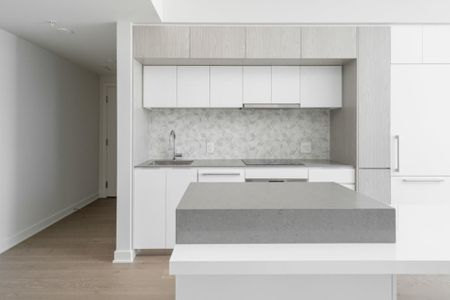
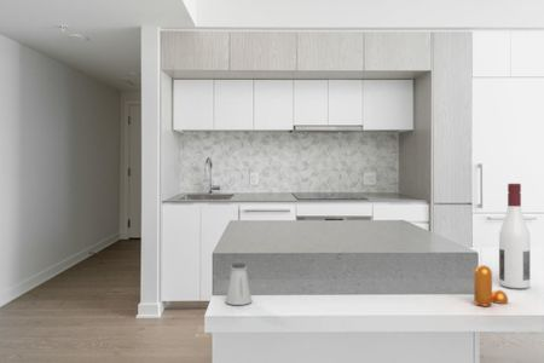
+ pepper shaker (491, 283)
+ saltshaker (238, 282)
+ alcohol (514, 234)
